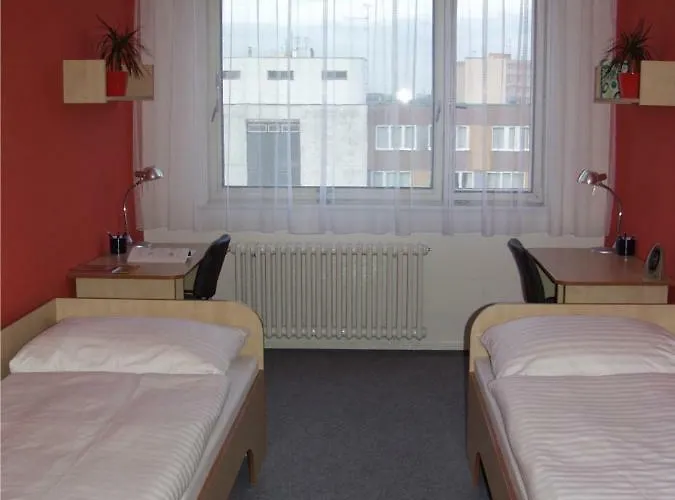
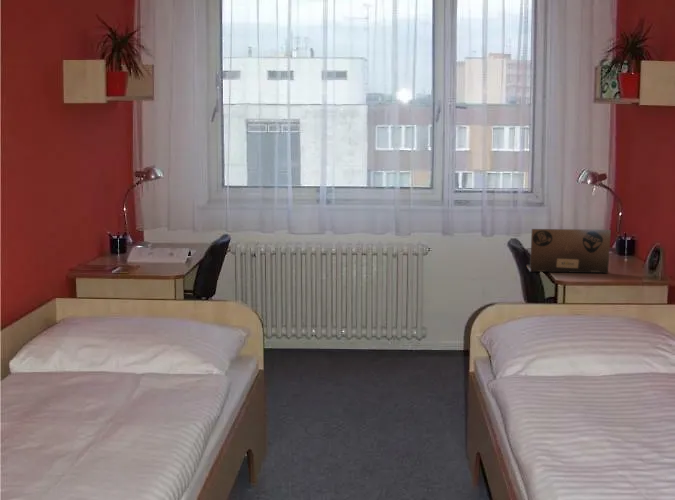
+ laptop (566, 249)
